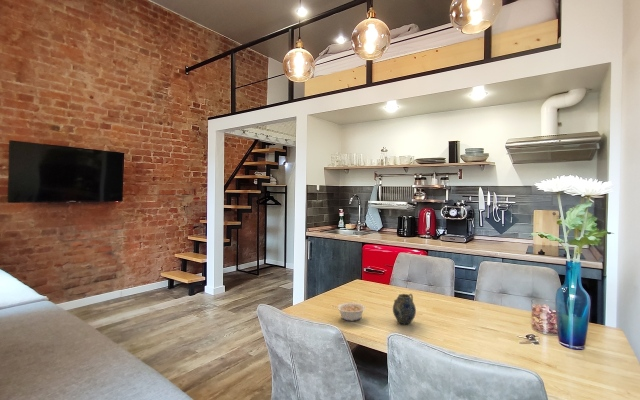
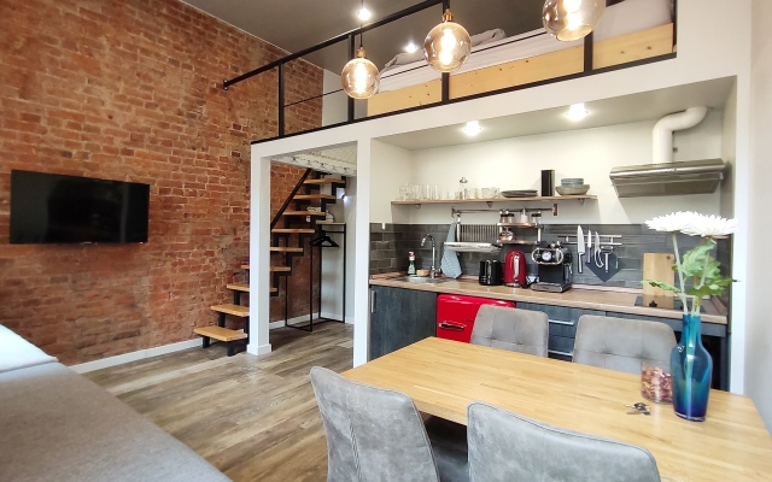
- teapot (403, 307)
- legume (350, 311)
